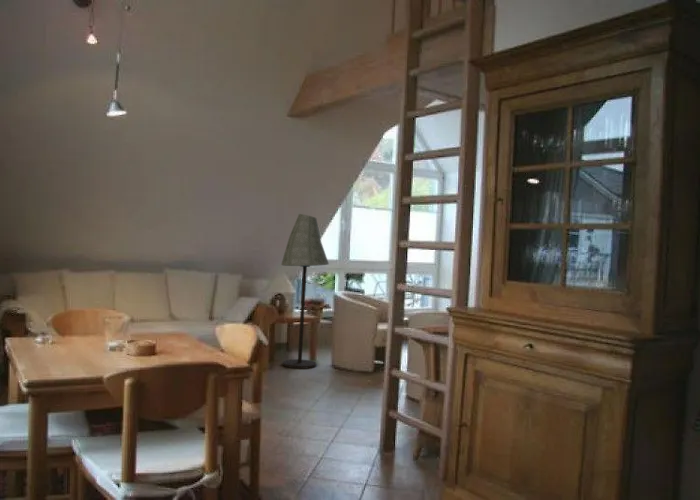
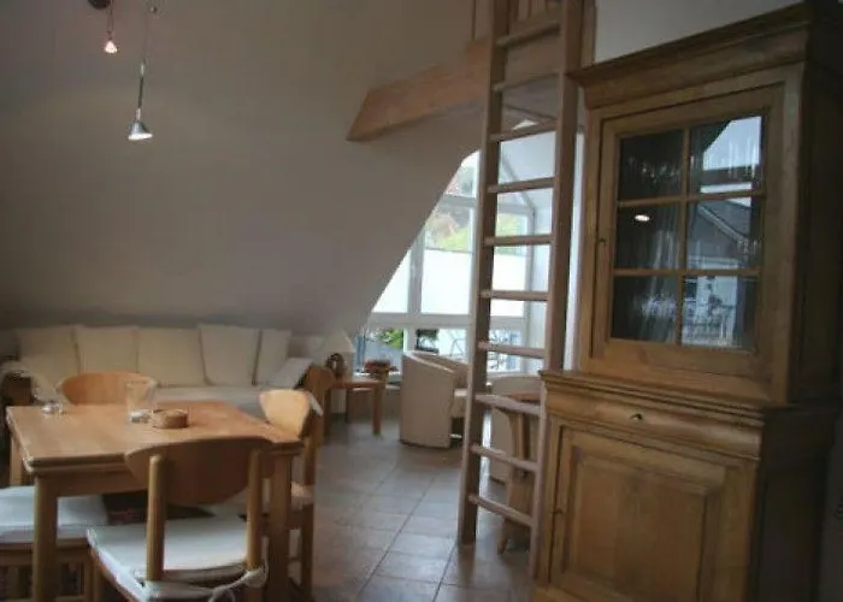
- floor lamp (303, 289)
